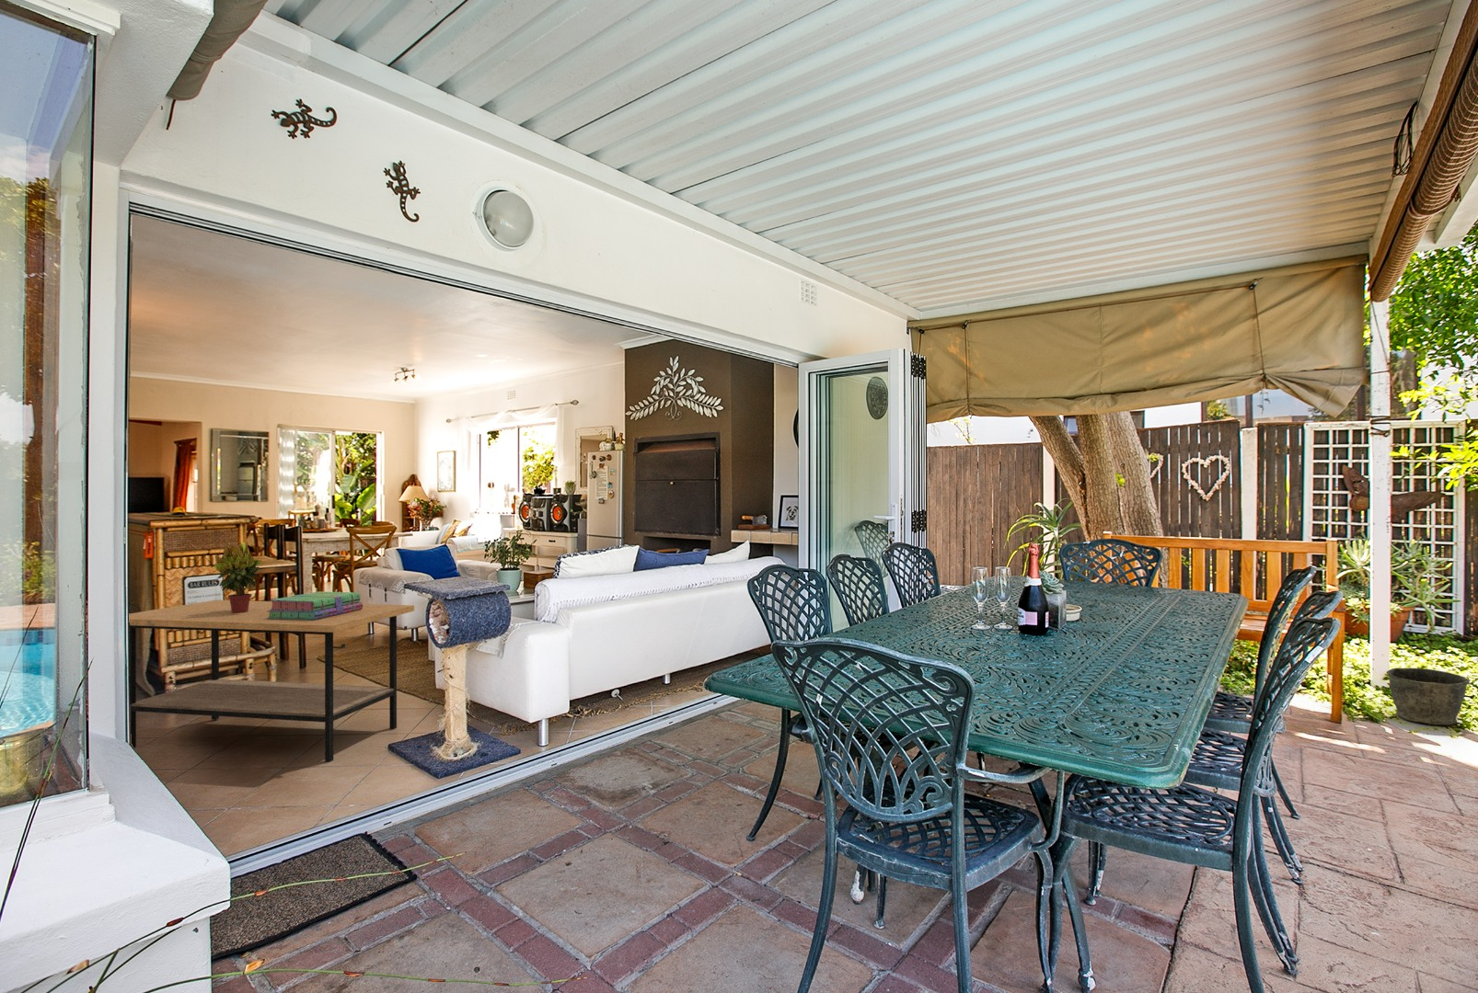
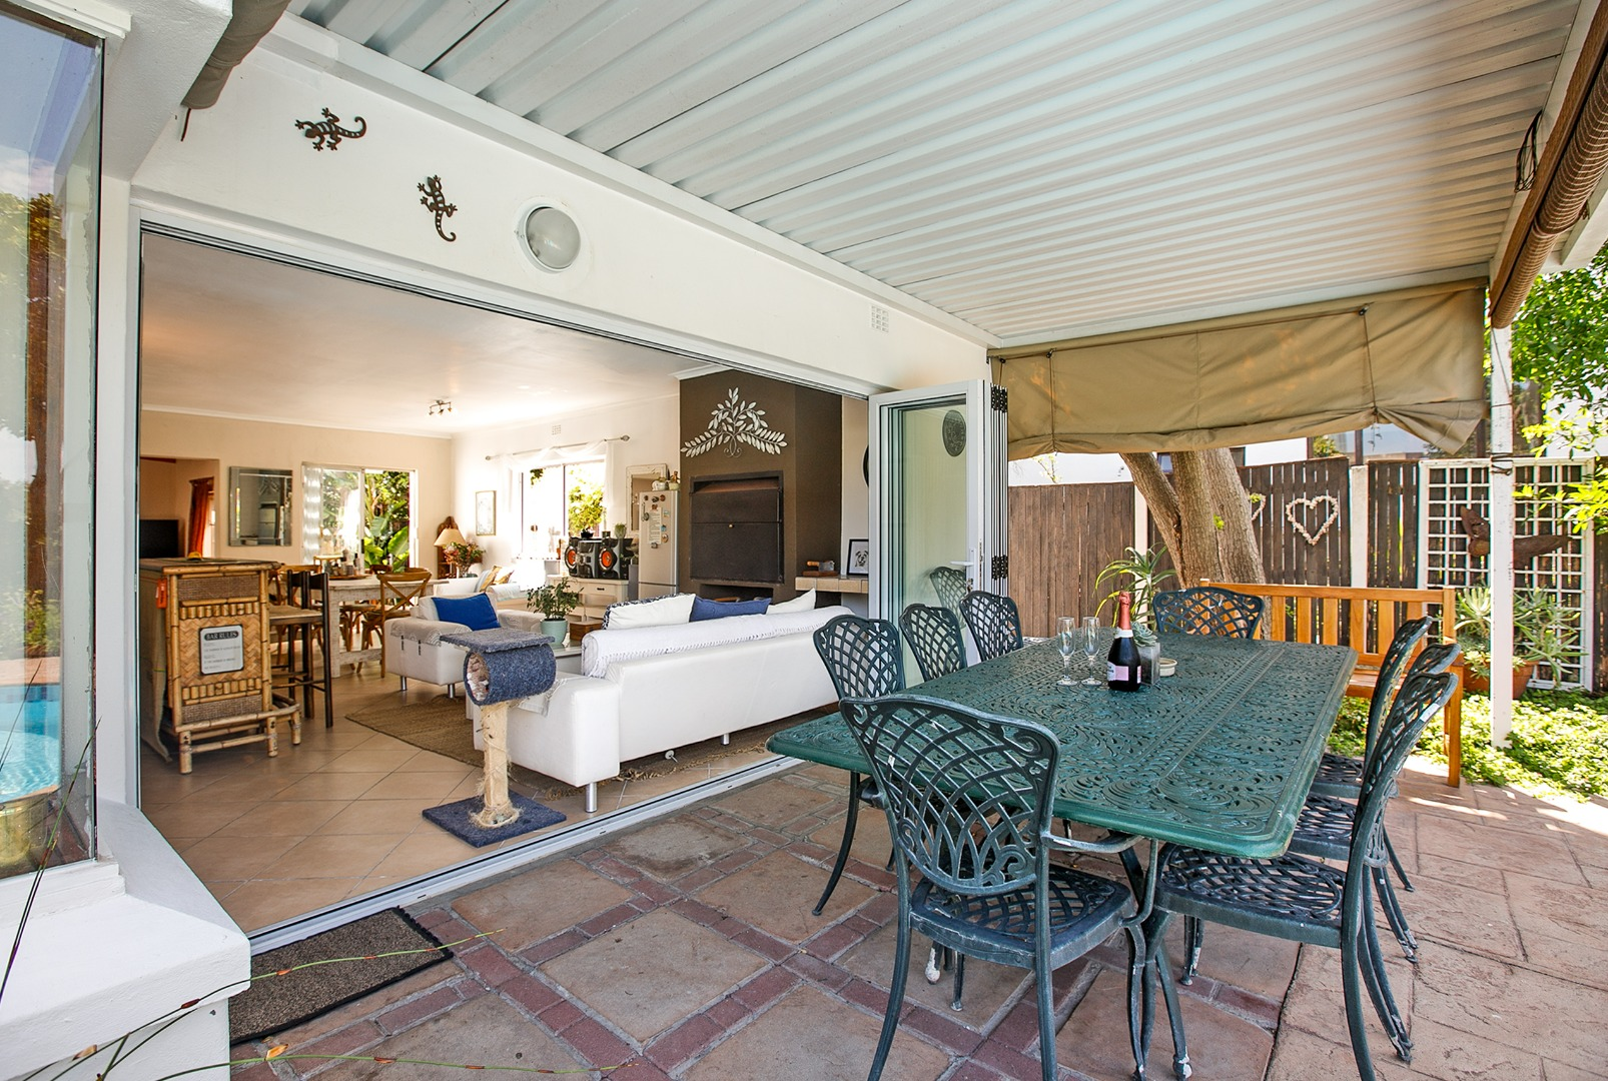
- stack of books (317, 604)
- potted plant (239, 575)
- coffee table (267, 682)
- bucket (1427, 696)
